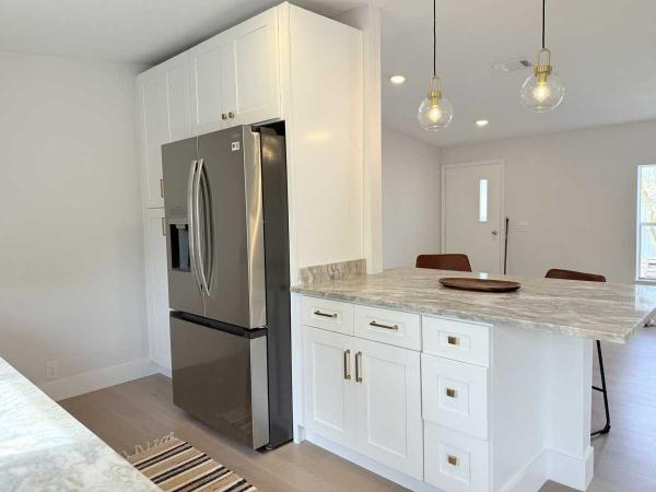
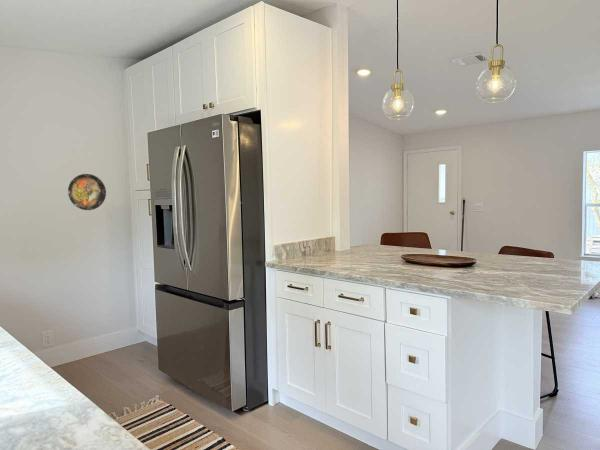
+ decorative plate (86, 192)
